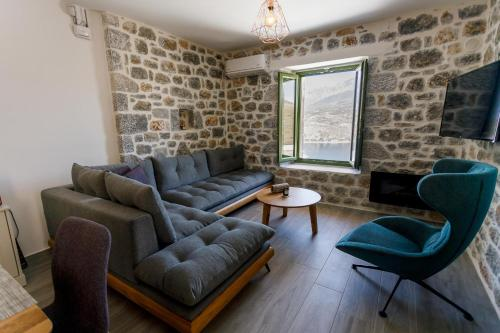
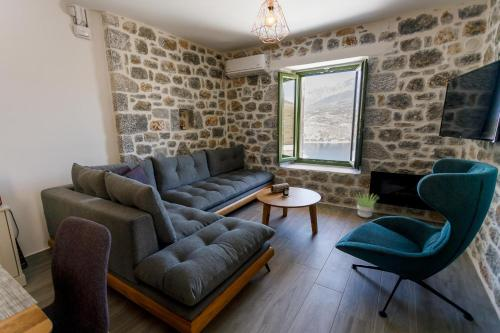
+ potted plant (365, 205)
